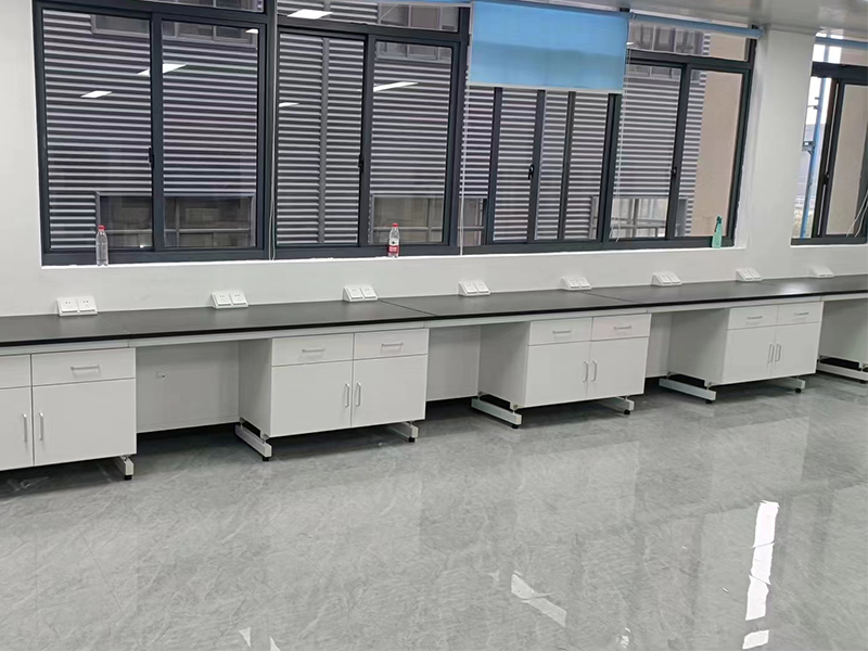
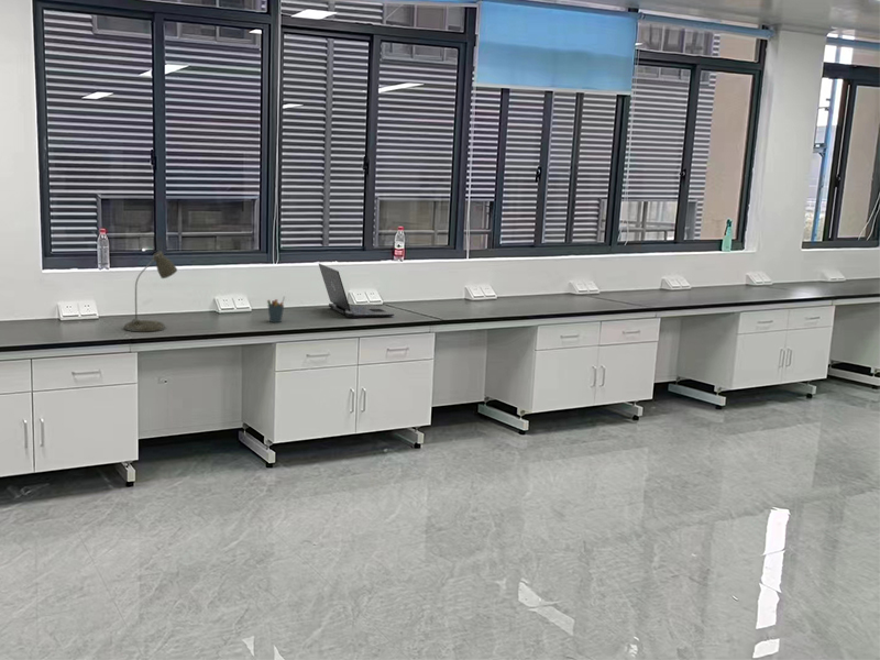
+ desk lamp (136, 284)
+ laptop (344, 292)
+ pen holder (275, 308)
